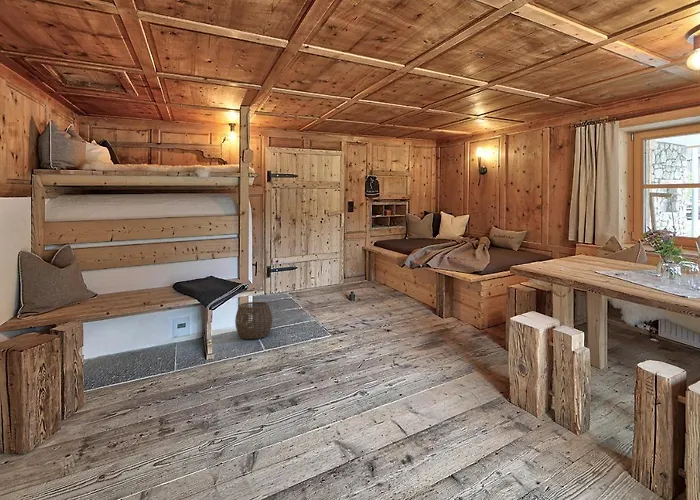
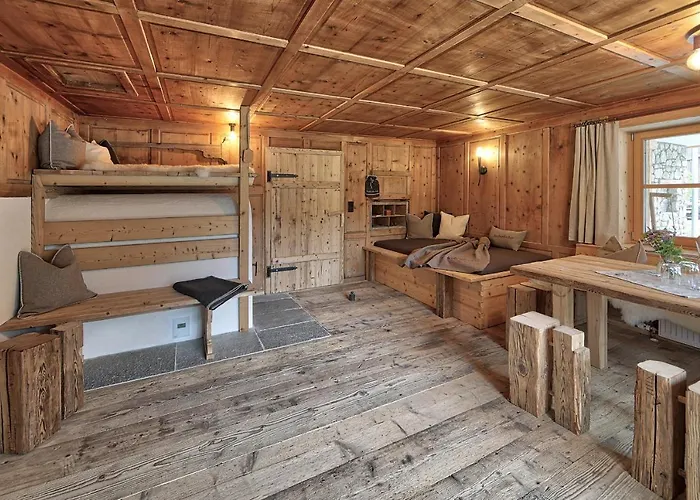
- woven basket (253, 319)
